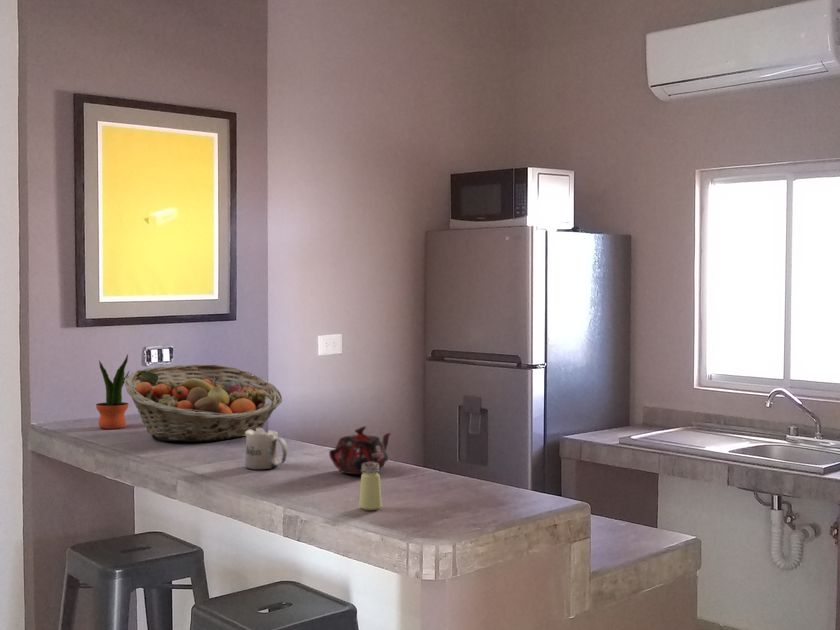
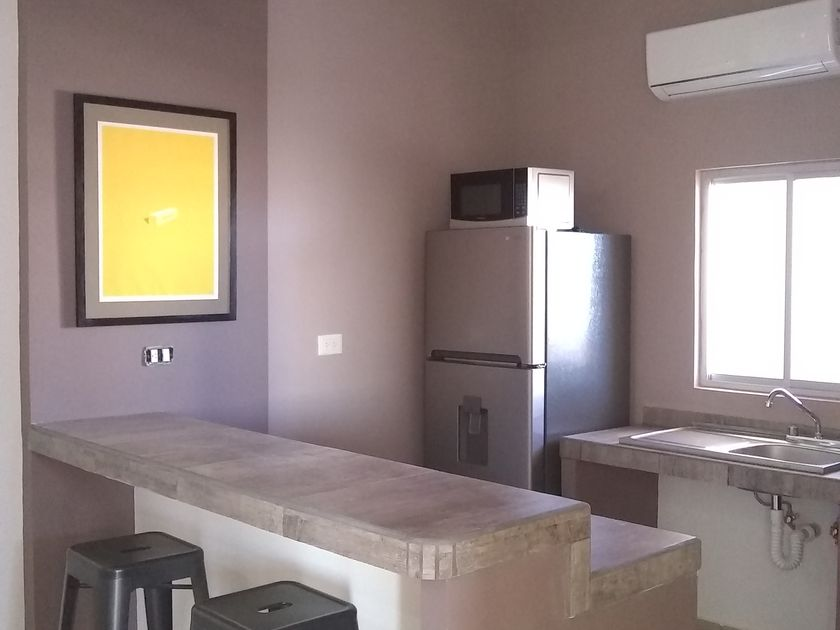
- teapot (361, 448)
- mug (265, 449)
- fruit basket (204, 401)
- saltshaker (370, 485)
- potted plant (117, 390)
